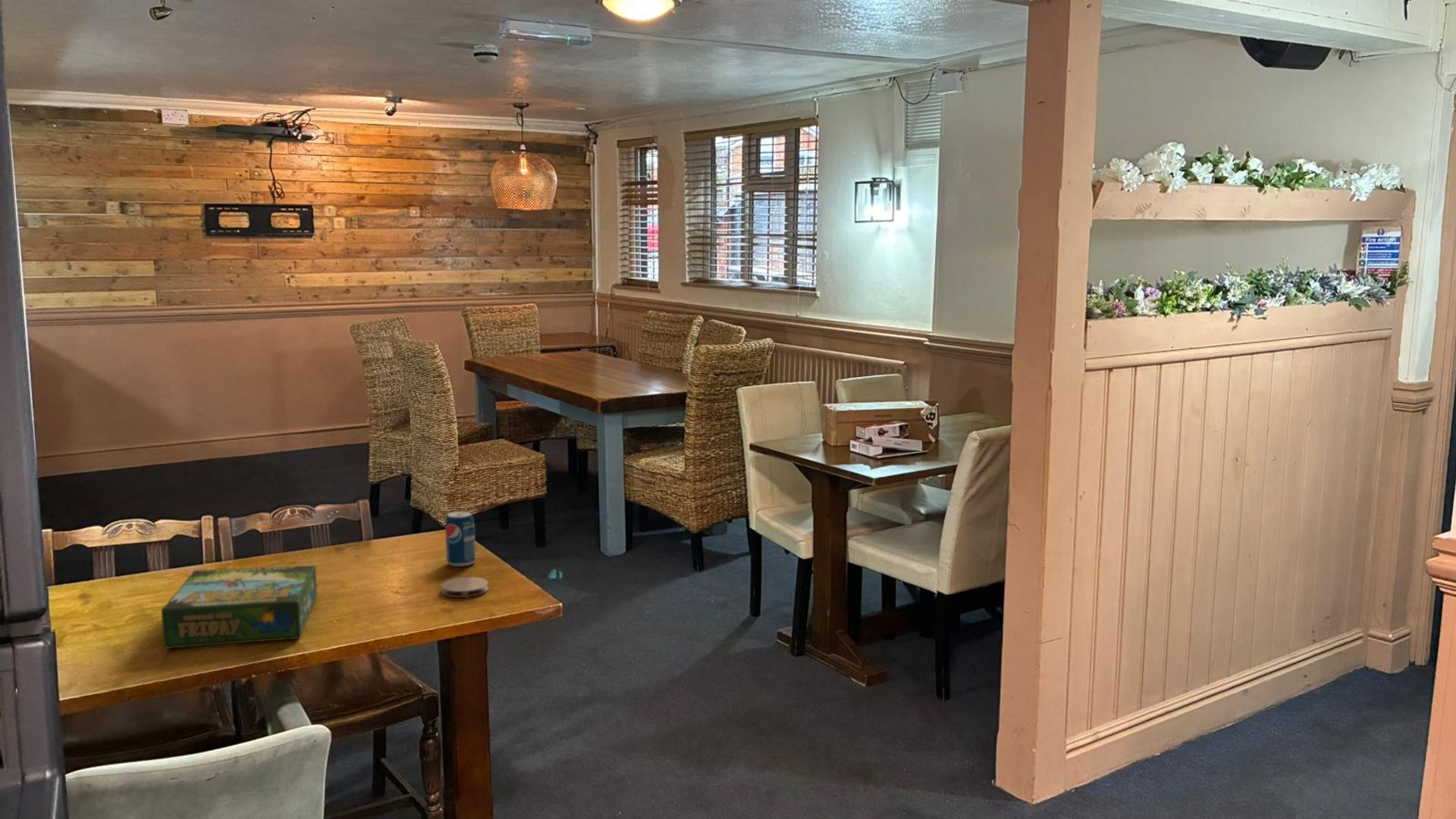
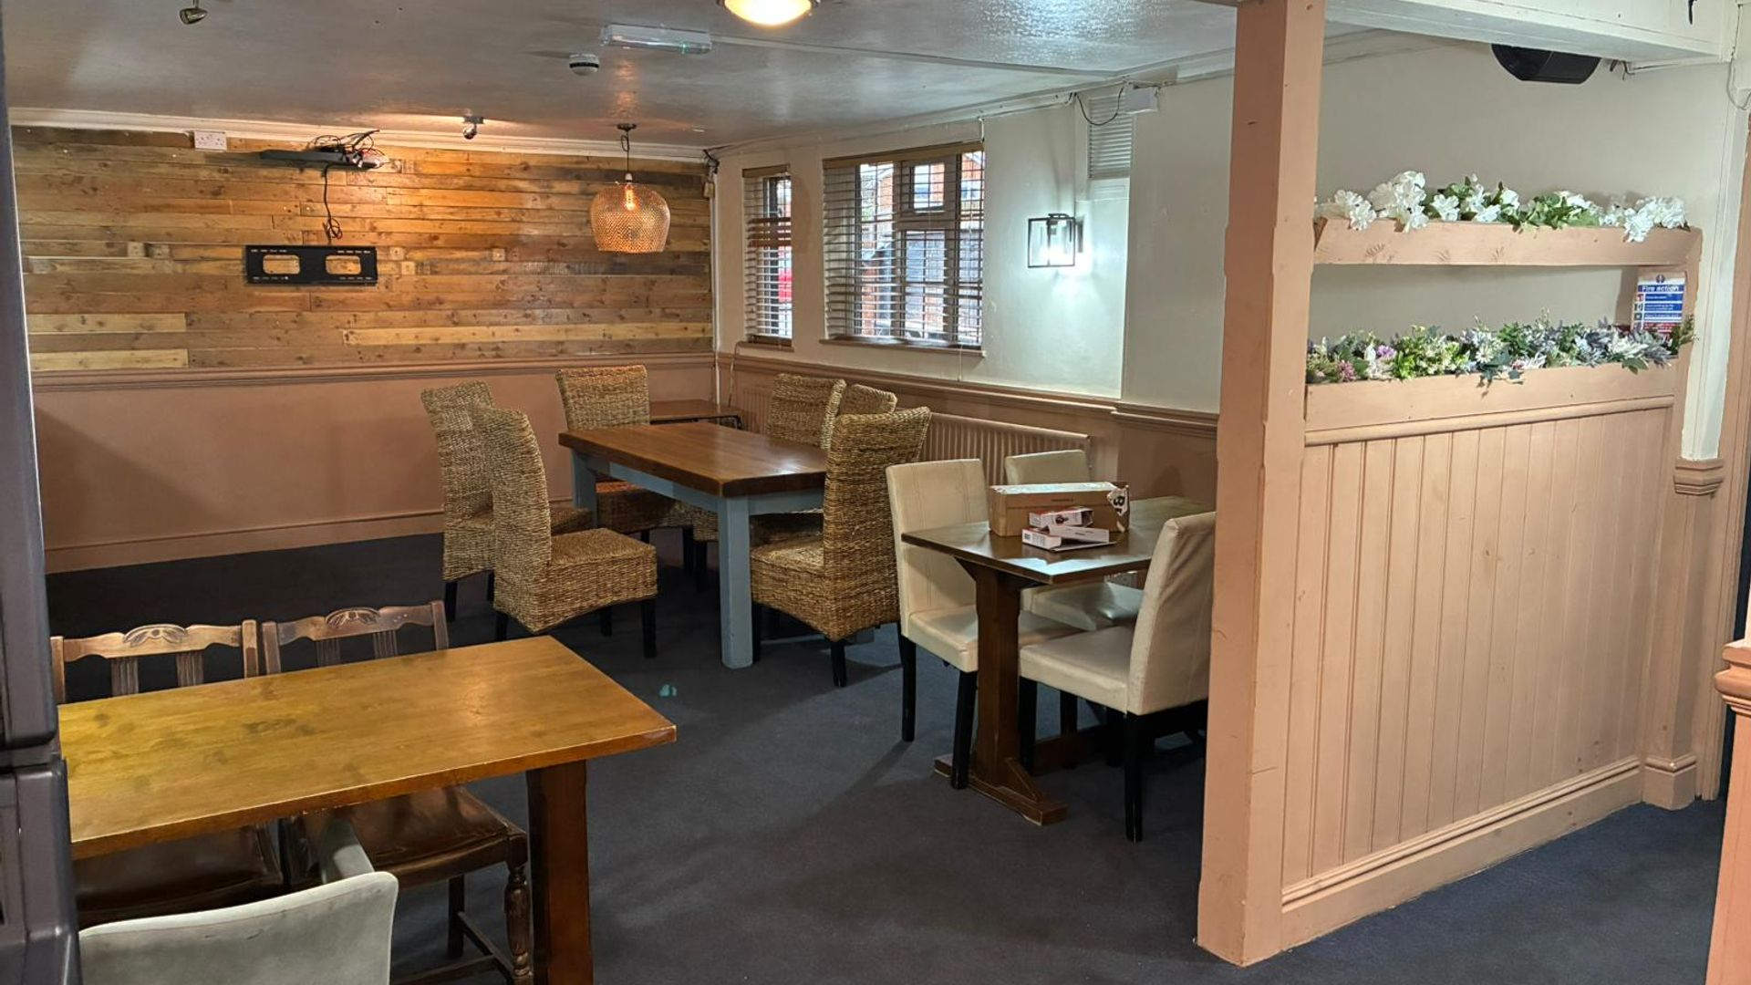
- board game (244, 603)
- beverage can (460, 538)
- coaster (465, 587)
